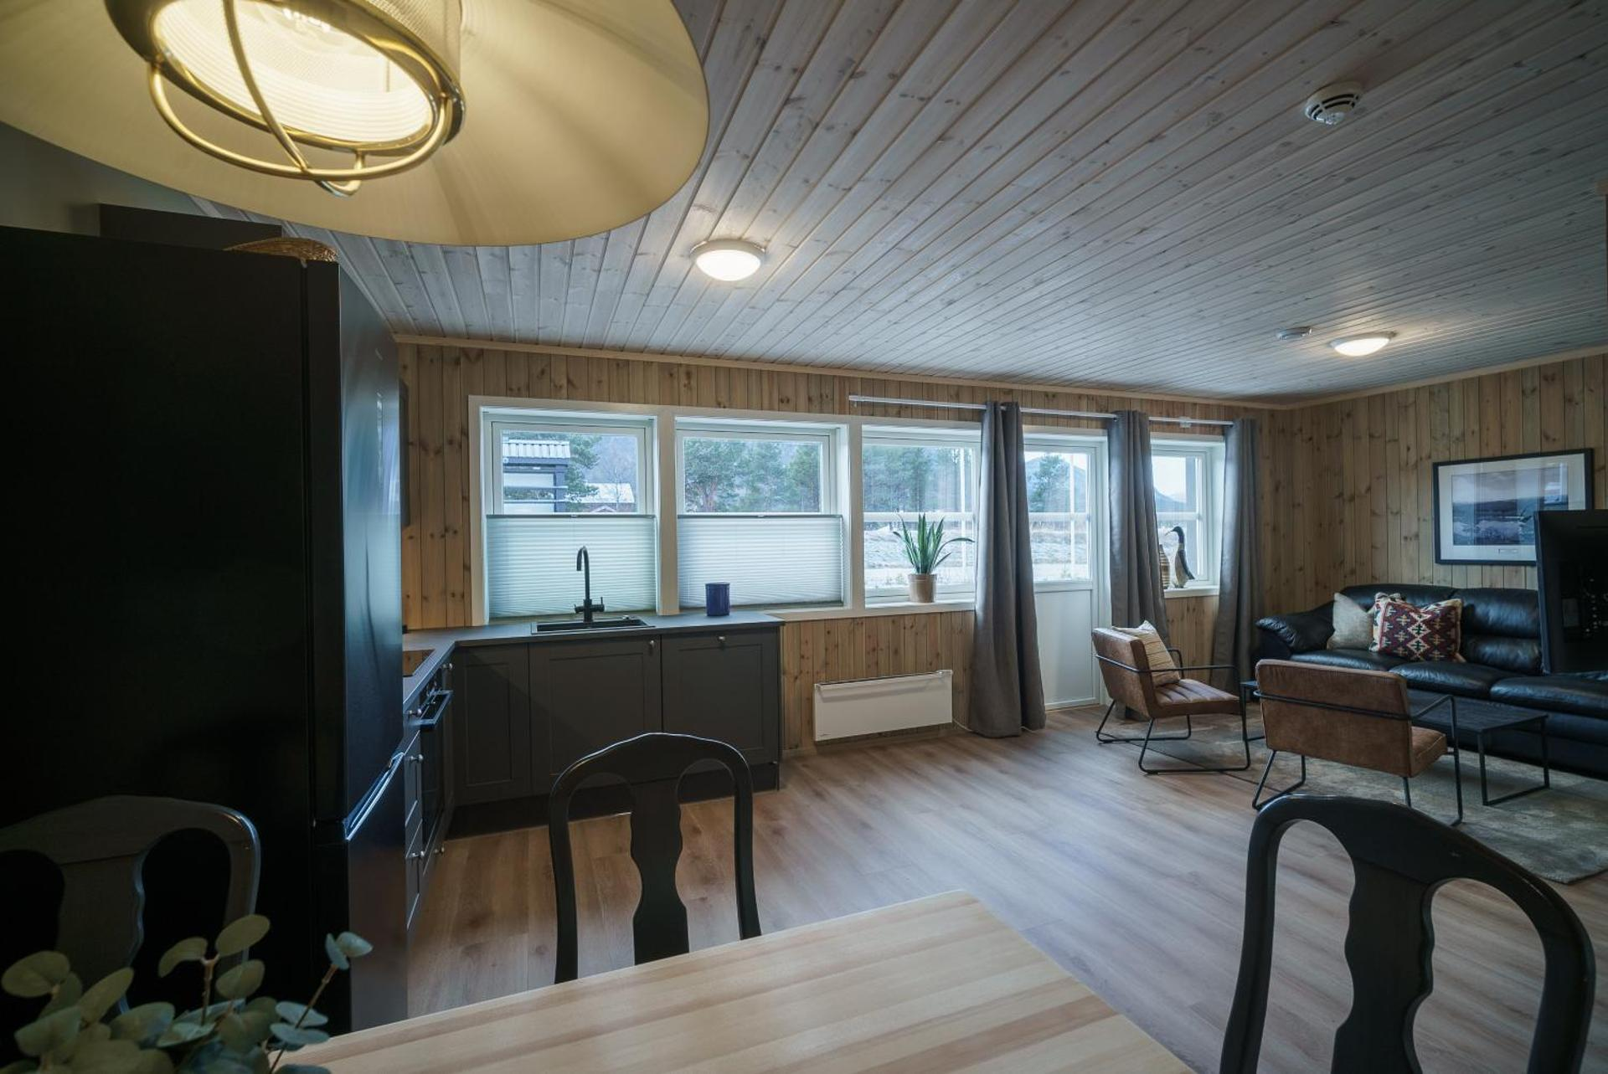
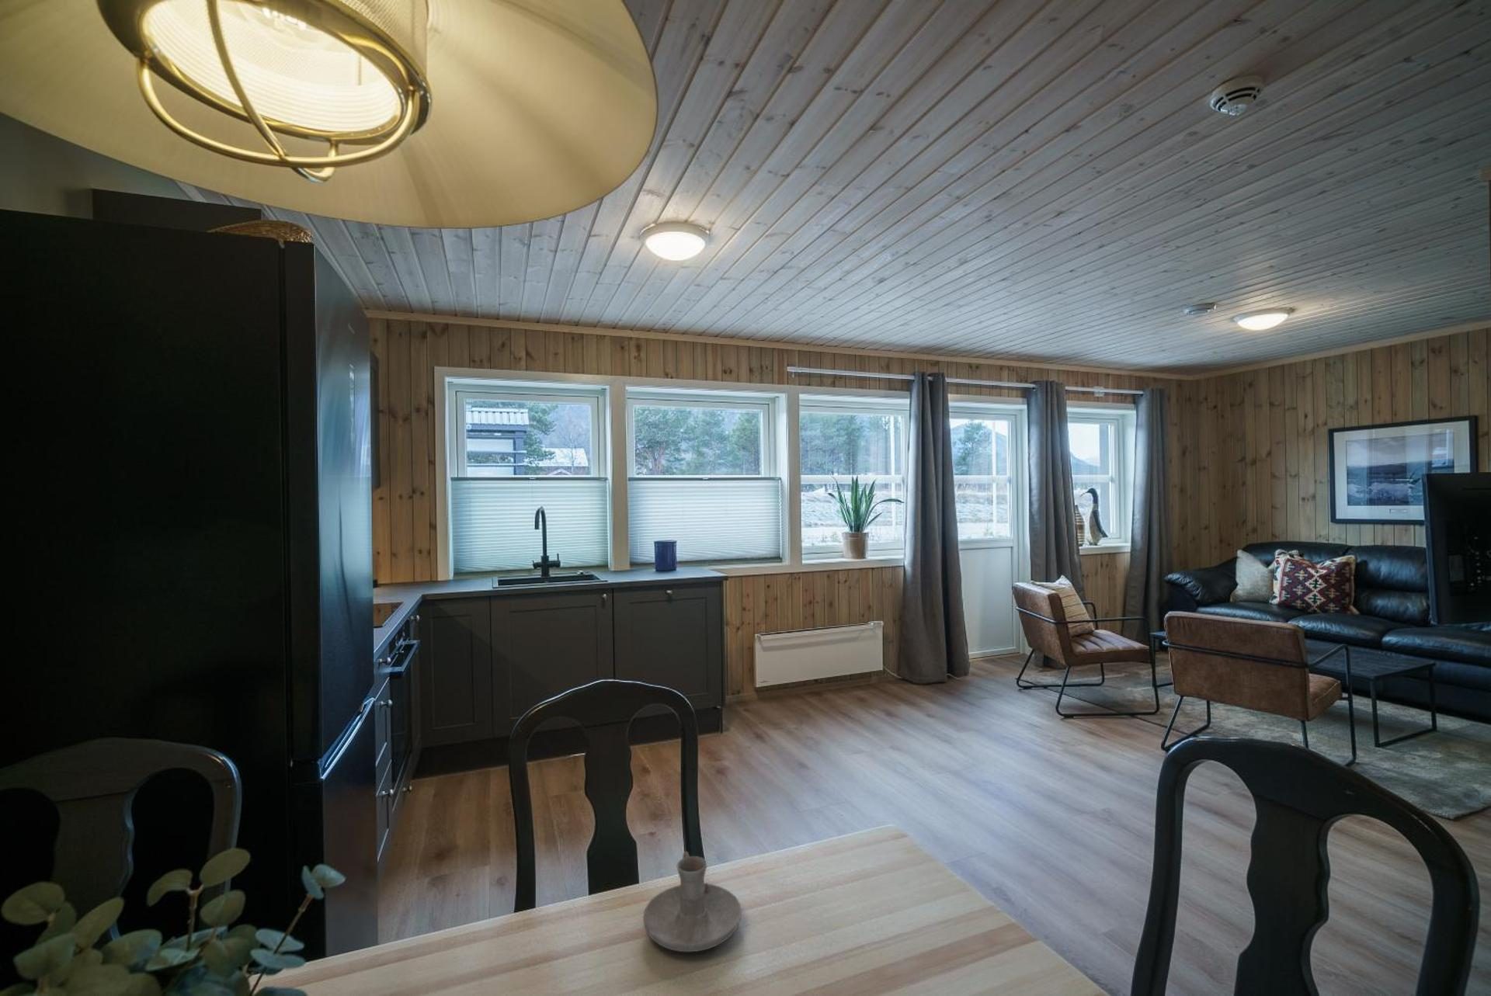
+ candle holder (690, 889)
